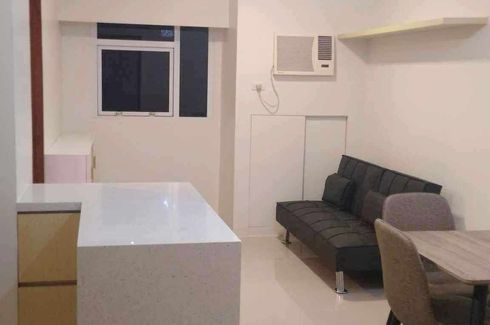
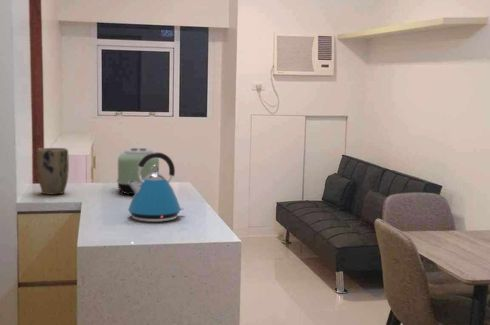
+ kettle (156, 184)
+ plant pot (53, 170)
+ toaster (138, 170)
